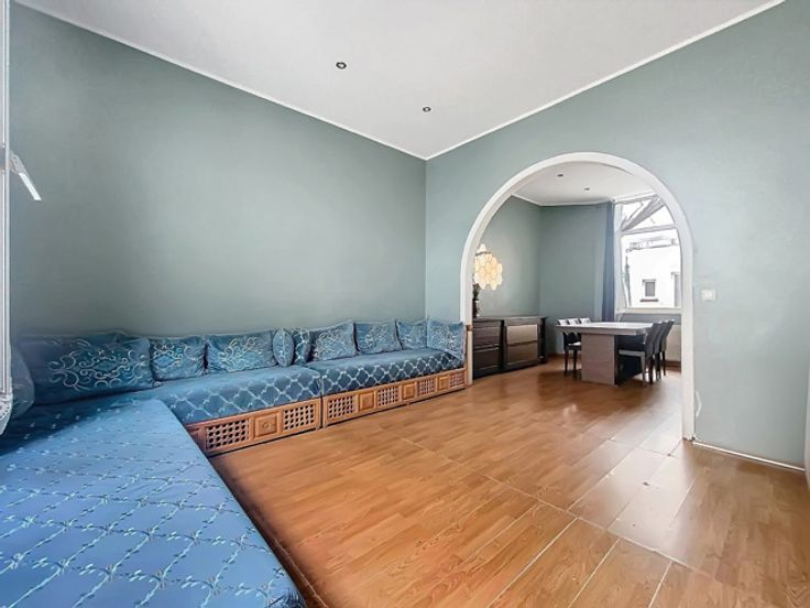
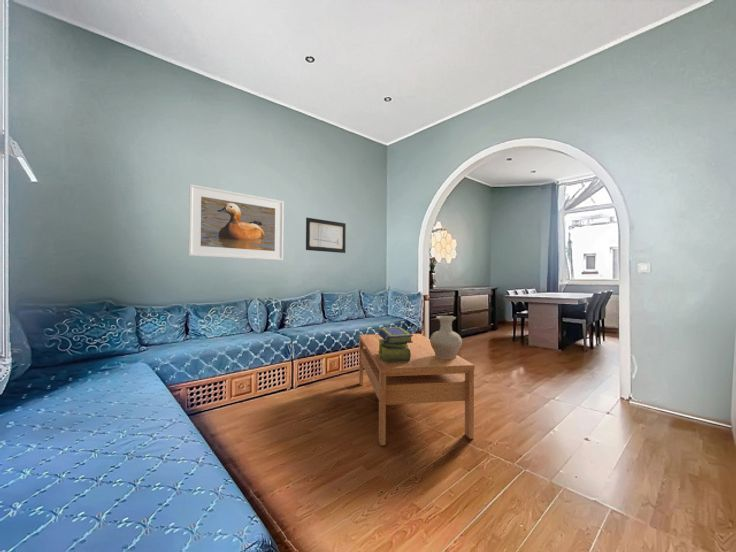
+ stack of books (394, 343)
+ vase (445, 336)
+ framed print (240, 225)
+ wall art (326, 236)
+ coffee table (404, 375)
